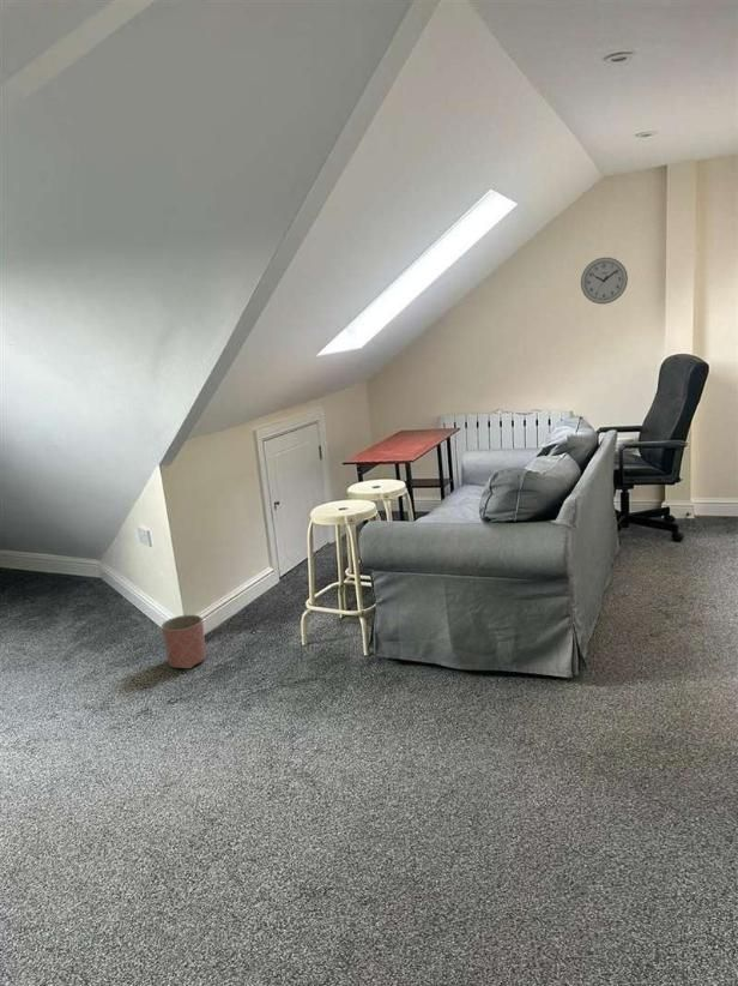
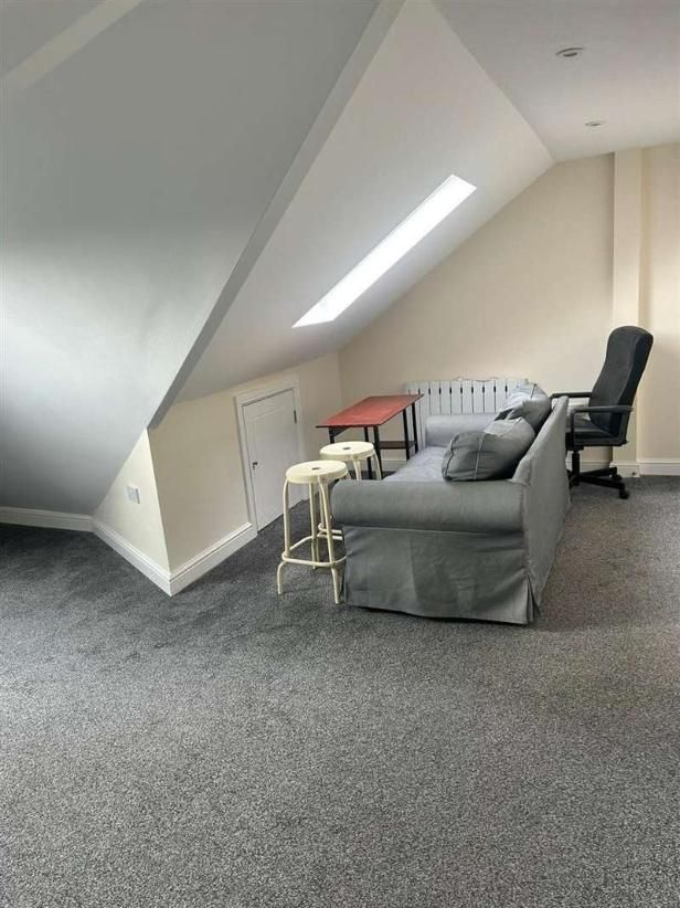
- wall clock (604, 281)
- planter (184, 642)
